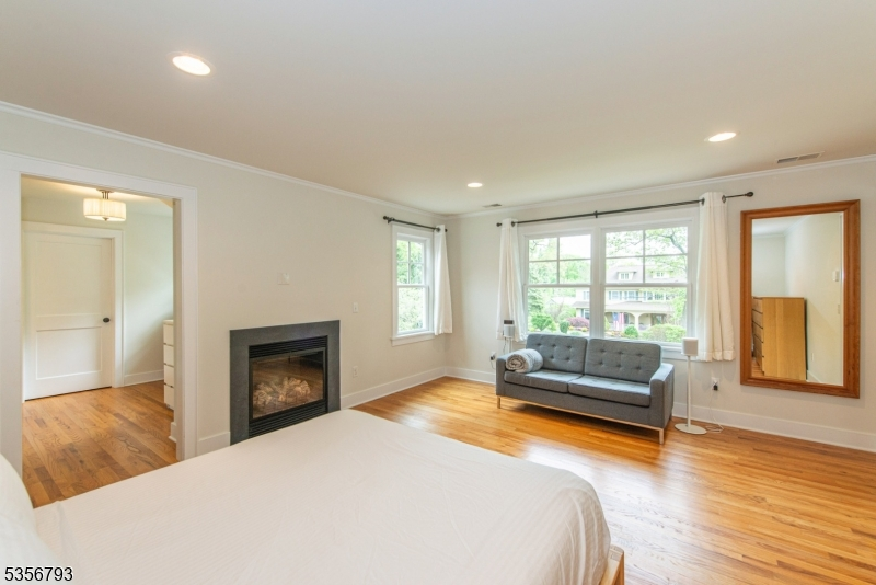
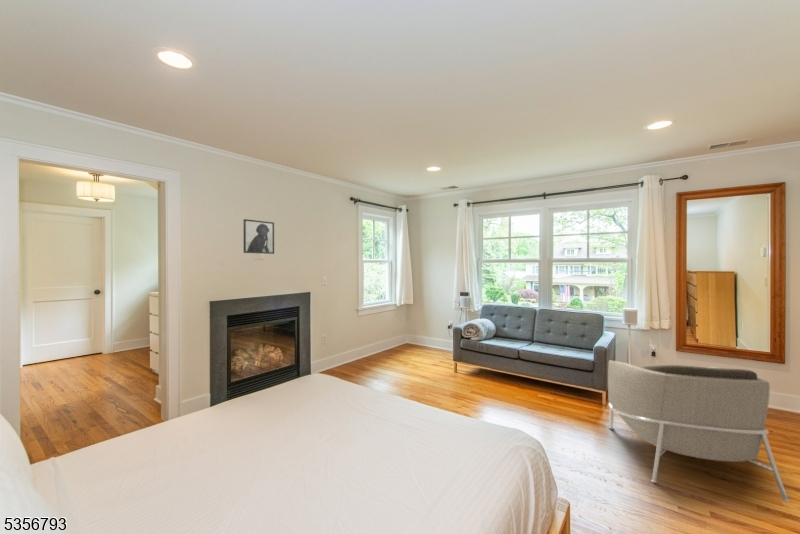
+ armchair (684, 405)
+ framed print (259, 237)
